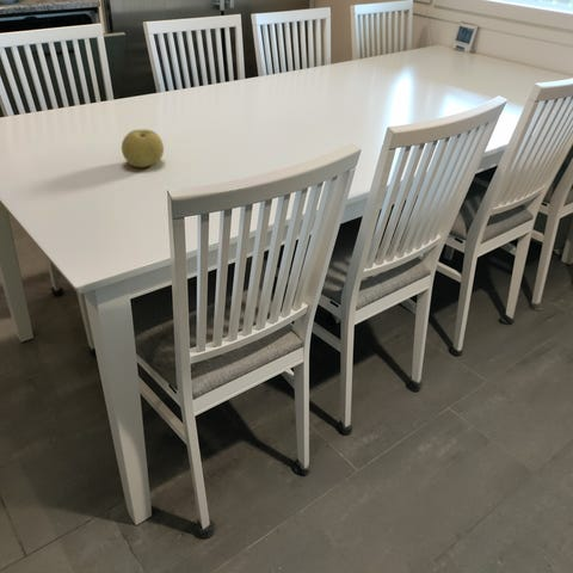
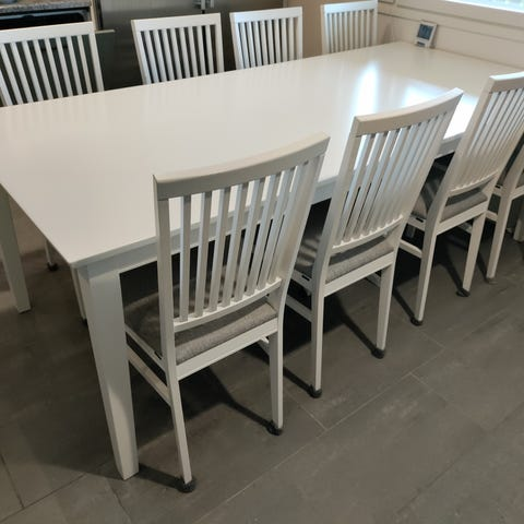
- fruit (142, 147)
